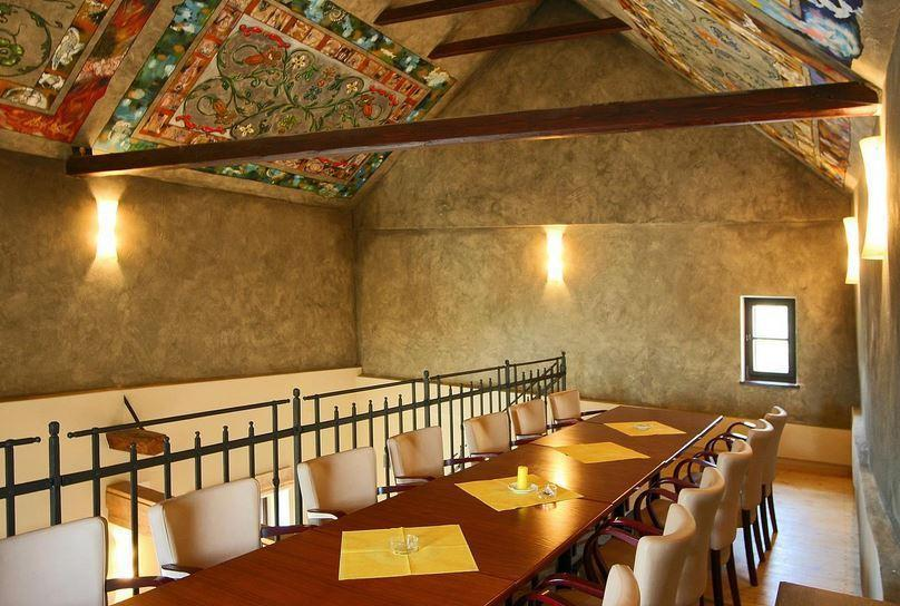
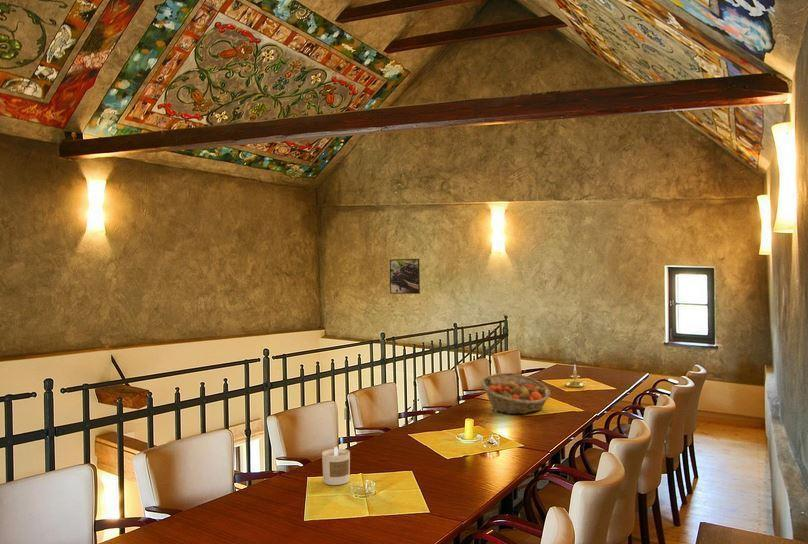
+ fruit basket (515, 392)
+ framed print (404, 276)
+ candle (336, 463)
+ candle holder (575, 374)
